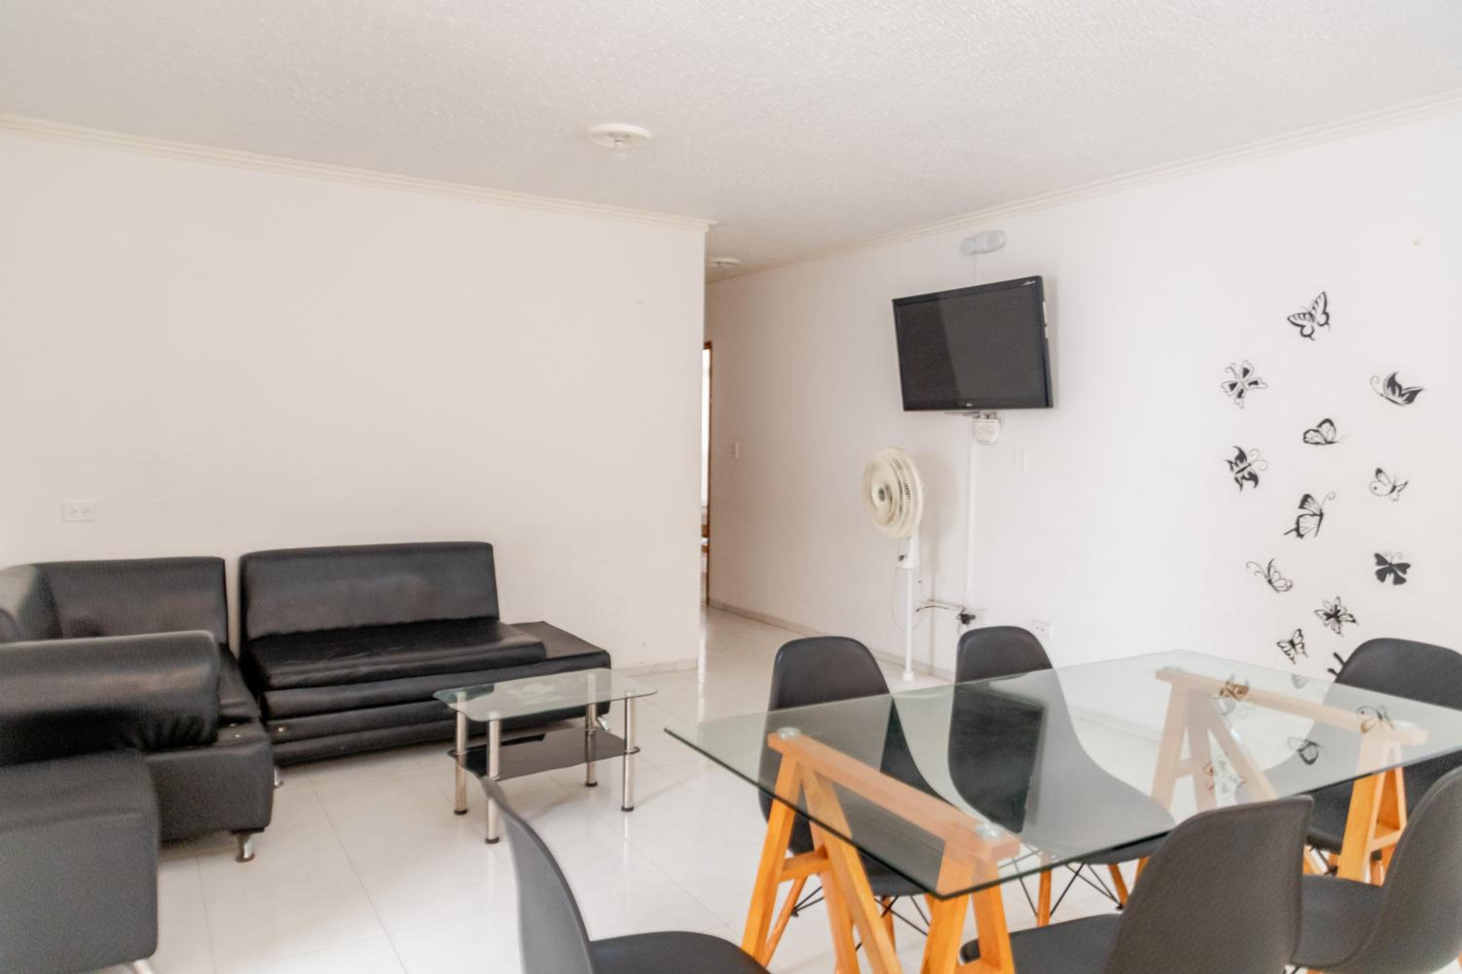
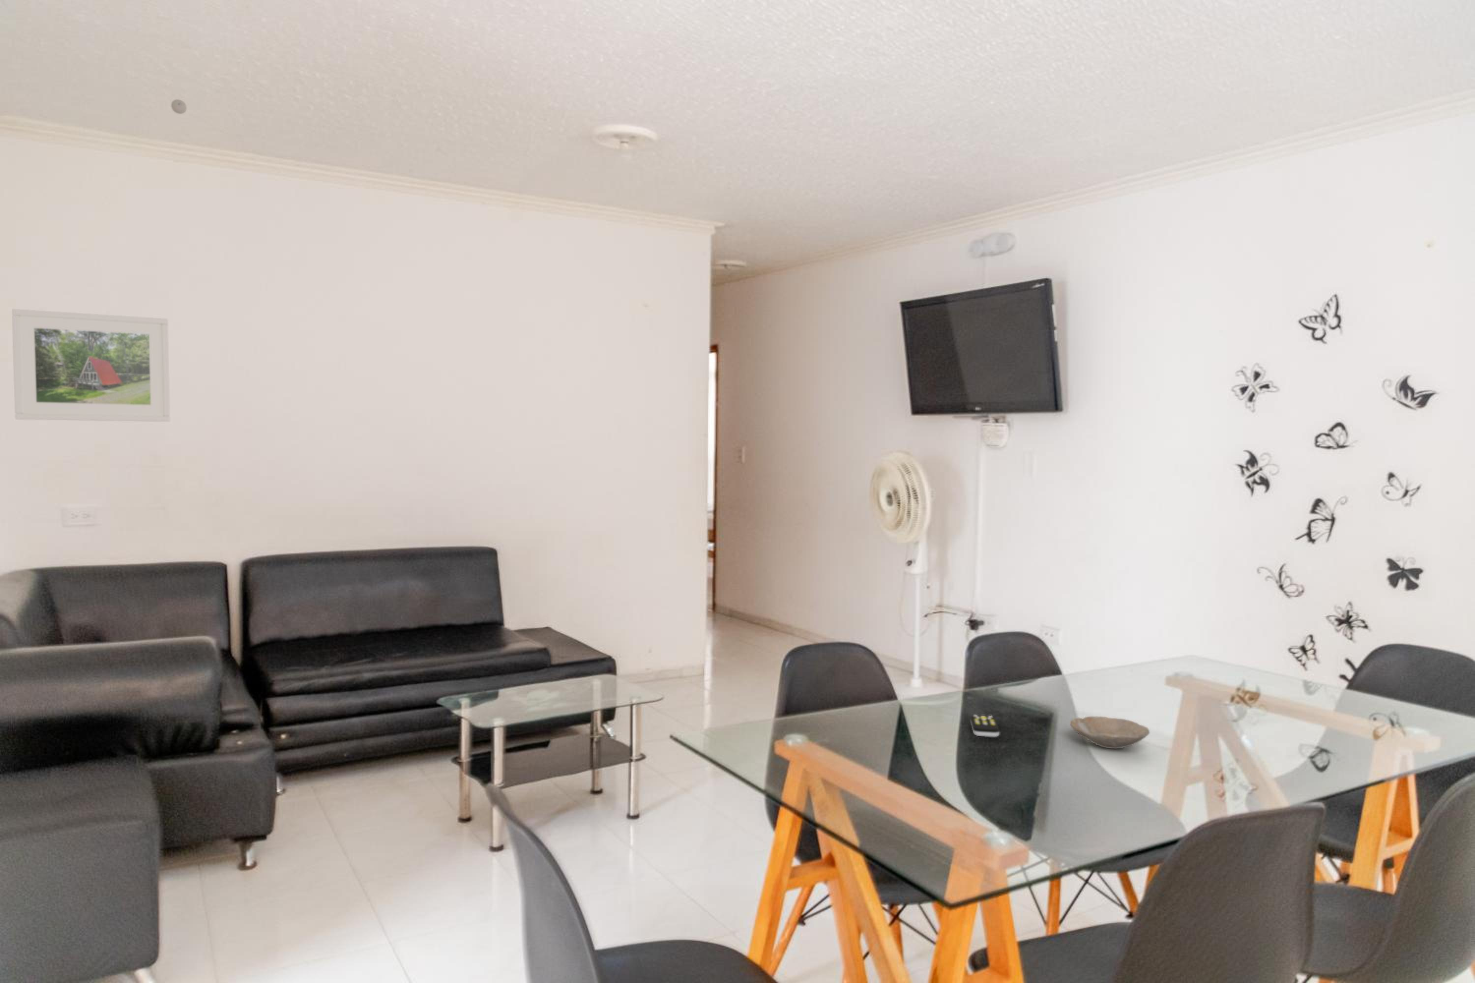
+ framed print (94, 368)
+ remote control (984, 725)
+ bowl (1110, 735)
+ eyeball (179, 106)
